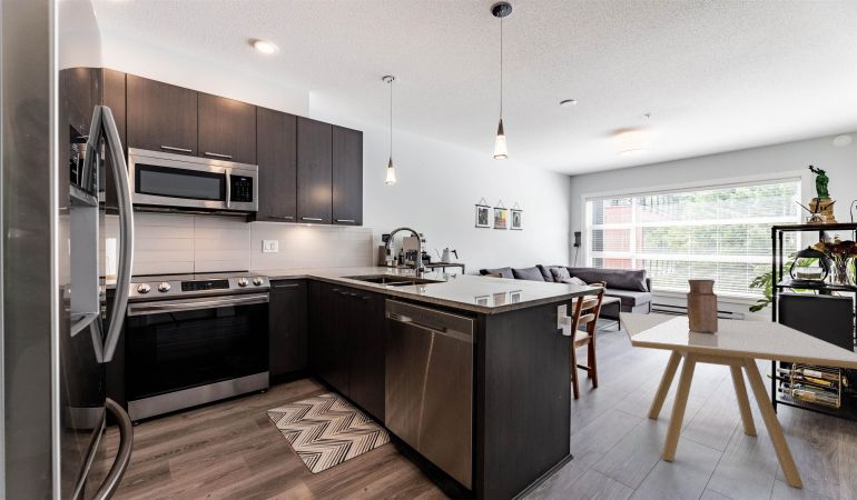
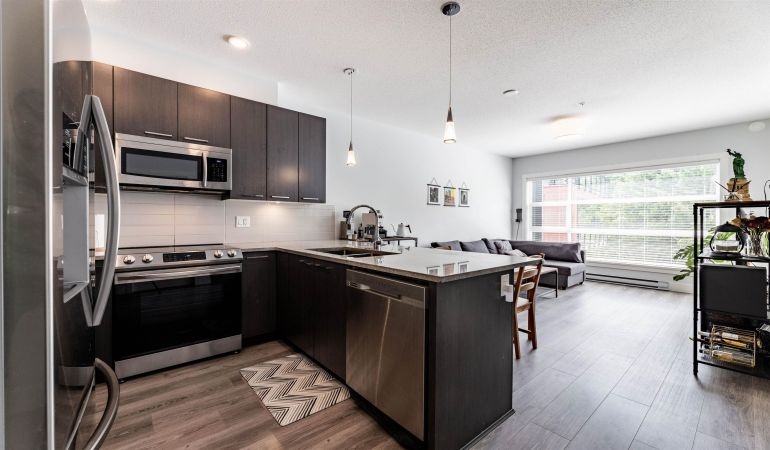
- vase (701, 304)
- dining table (690, 386)
